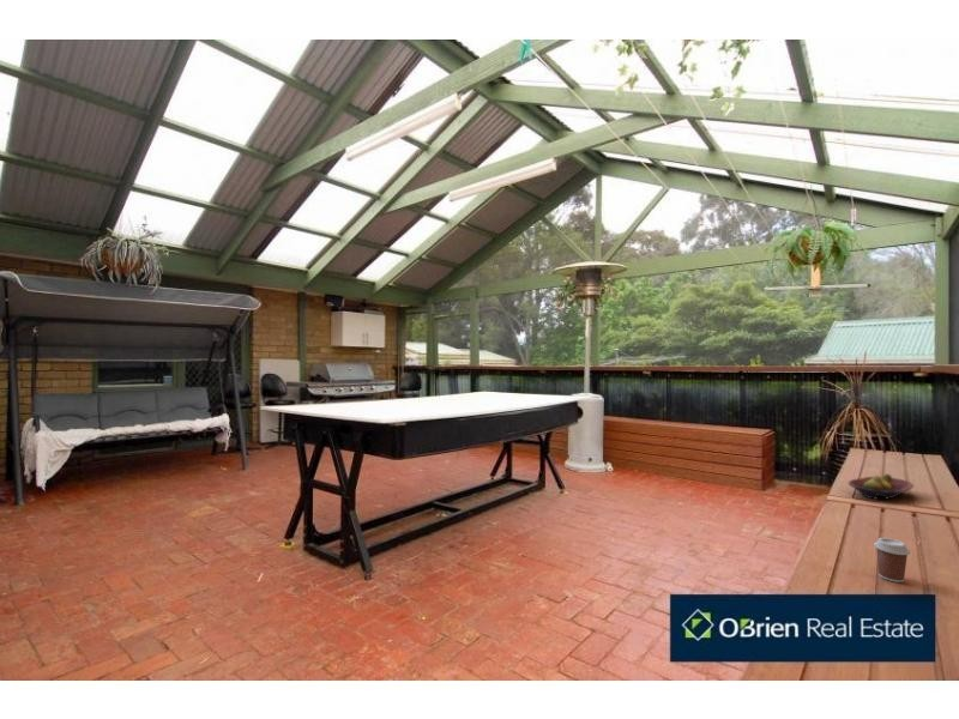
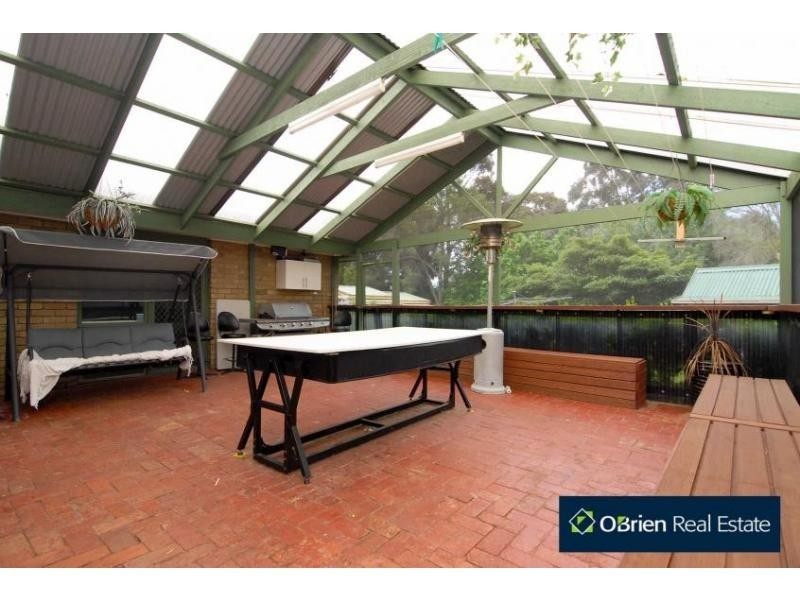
- fruit bowl (880, 484)
- coffee cup (891, 560)
